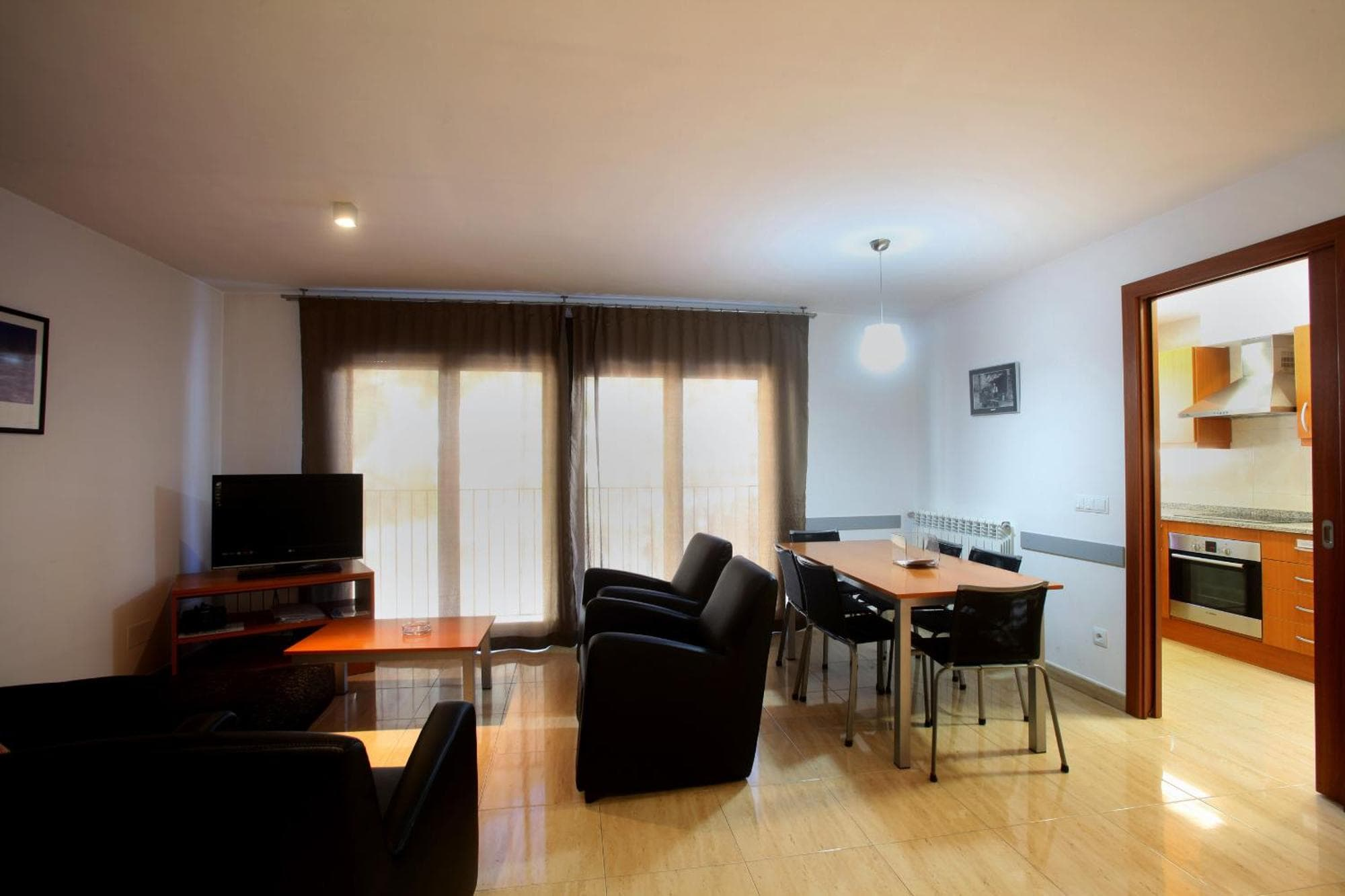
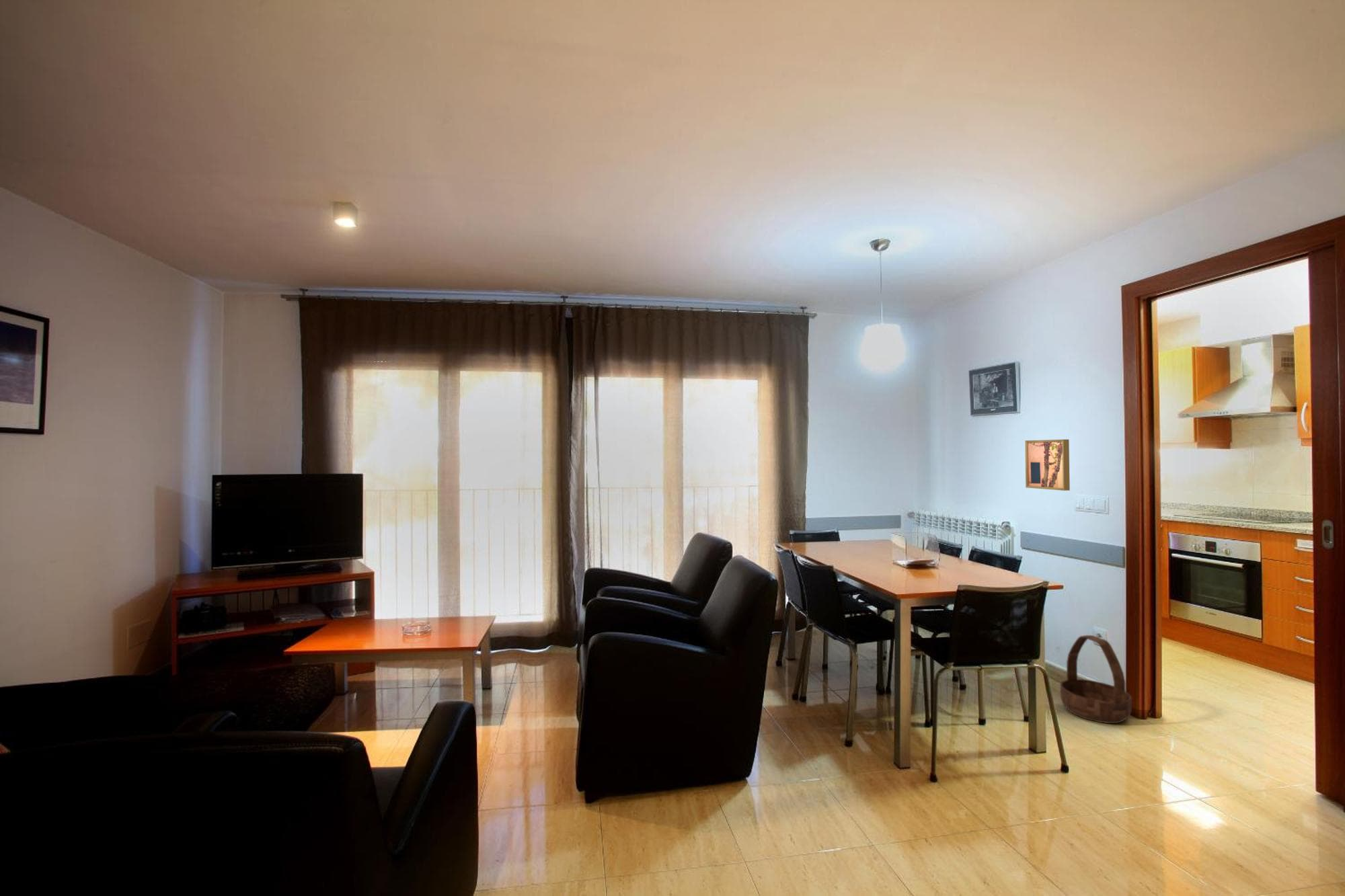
+ wall art (1046, 464)
+ basket (1094, 681)
